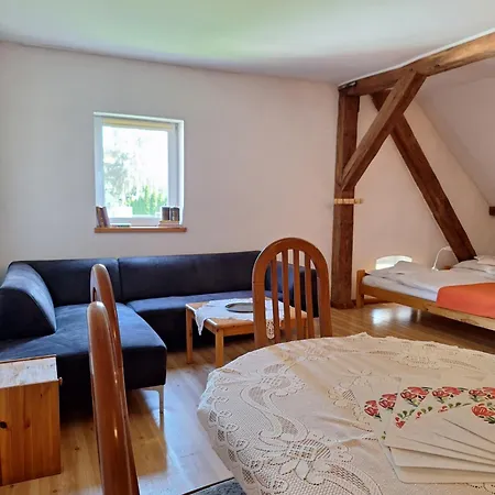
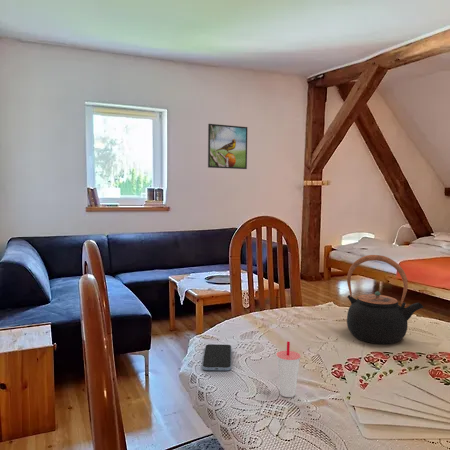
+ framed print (228, 147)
+ smartphone (217, 356)
+ cup (288, 367)
+ teapot (383, 297)
